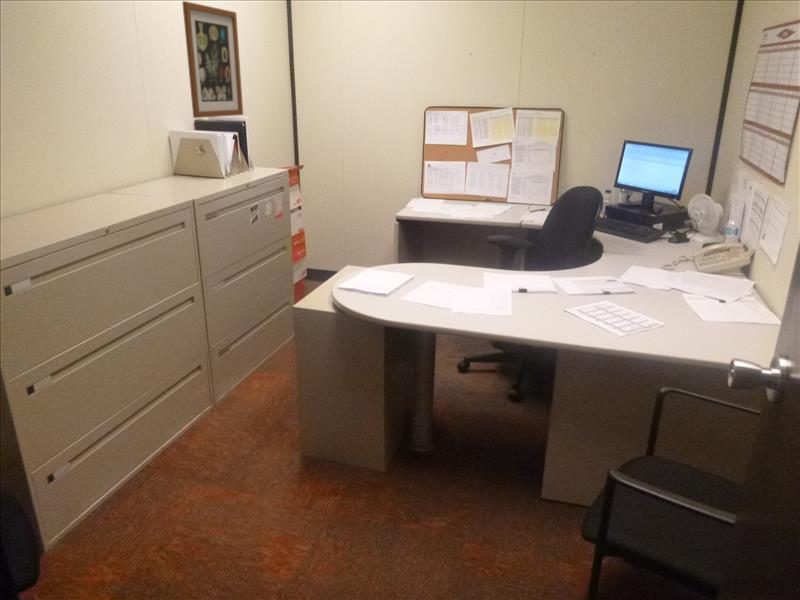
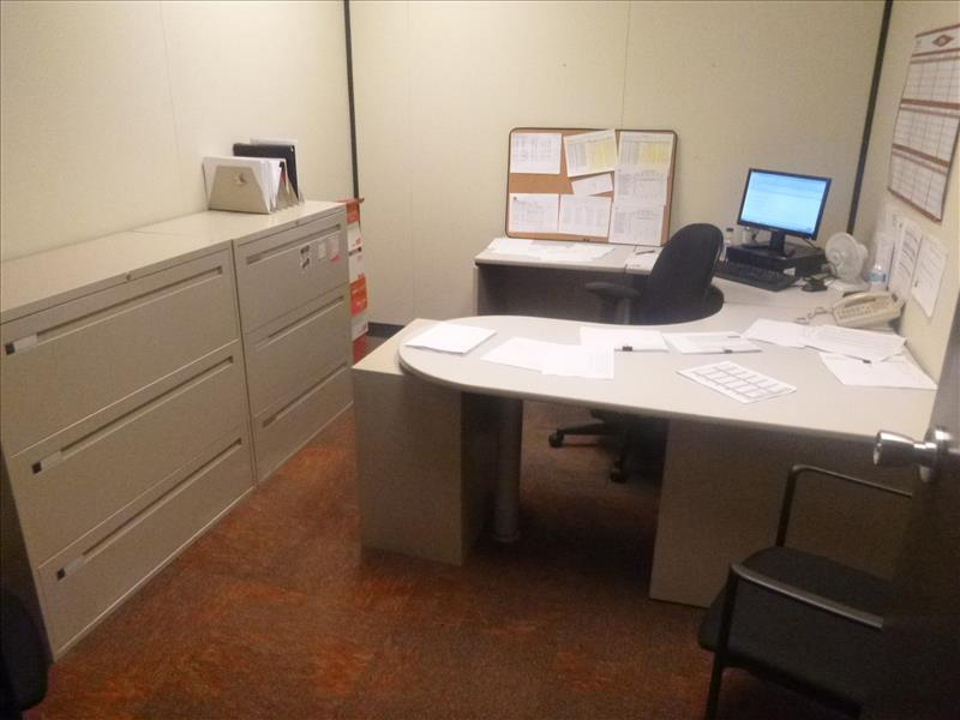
- wall art (215, 63)
